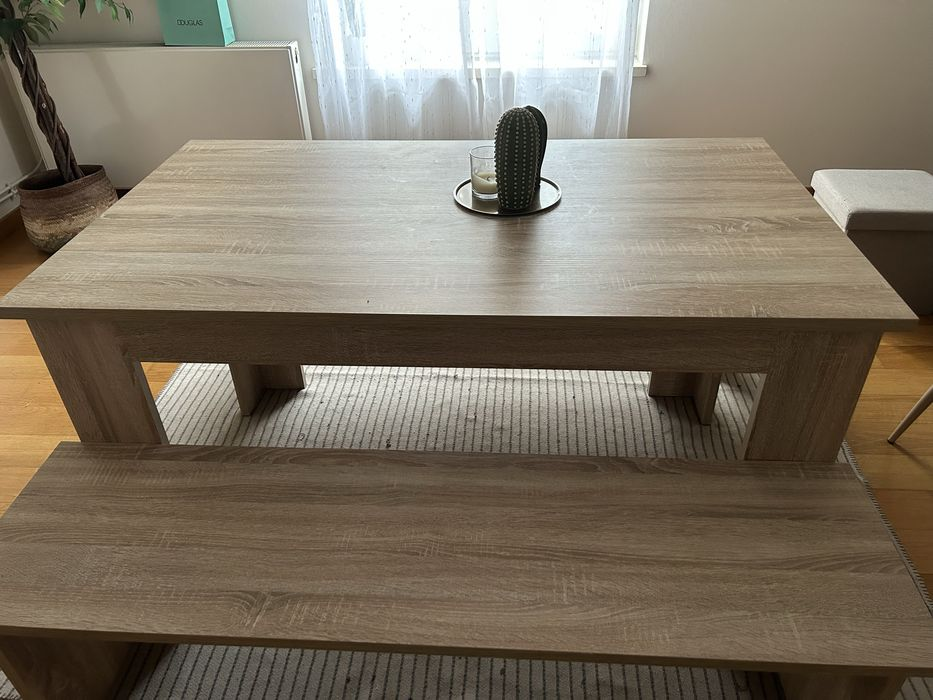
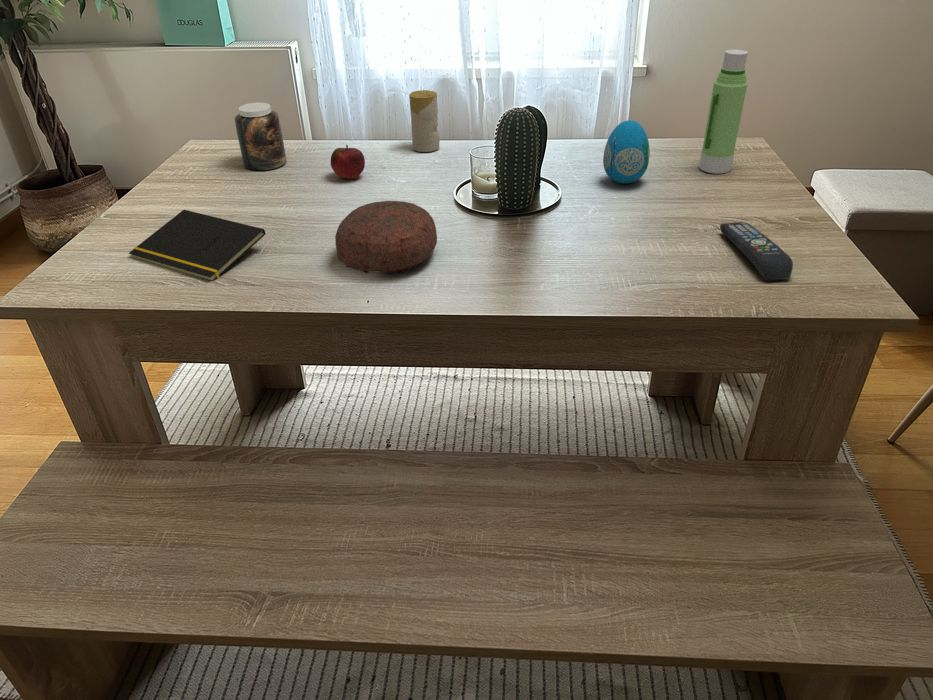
+ decorative egg (626, 152)
+ fruit (347, 161)
+ notepad (197, 243)
+ jar (260, 135)
+ water bottle (723, 112)
+ remote control (754, 246)
+ decorative bowl (386, 233)
+ candle (424, 121)
